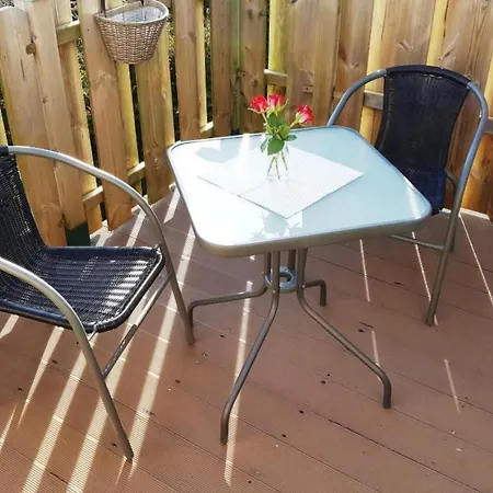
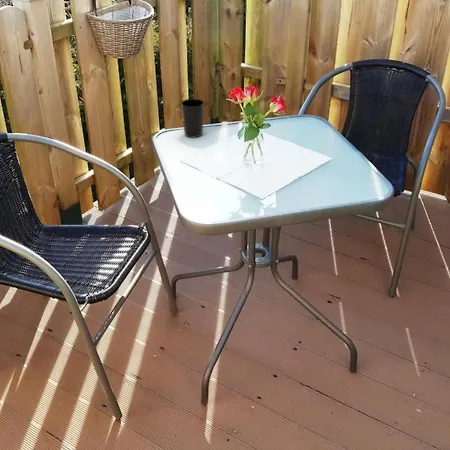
+ cup (193, 118)
